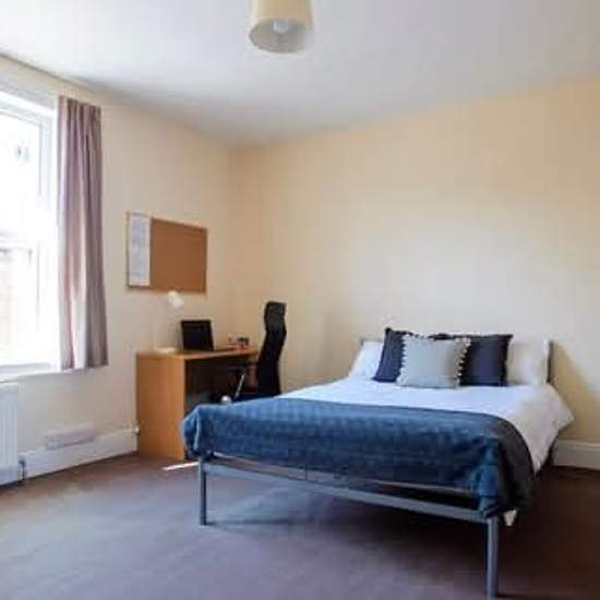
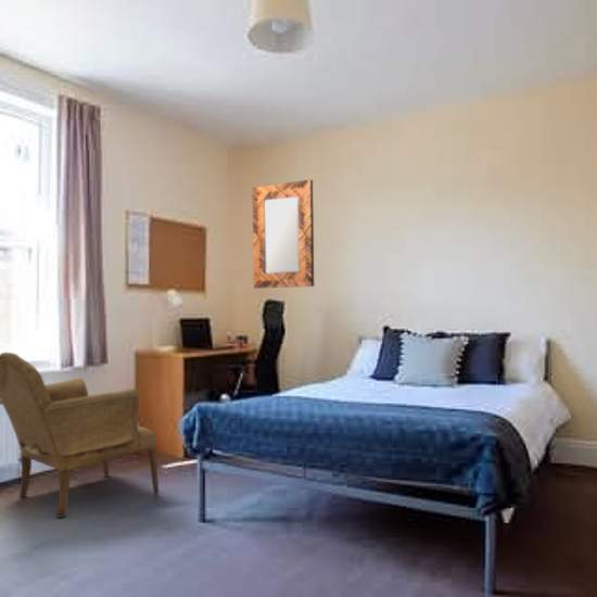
+ armchair (71, 424)
+ home mirror (282, 236)
